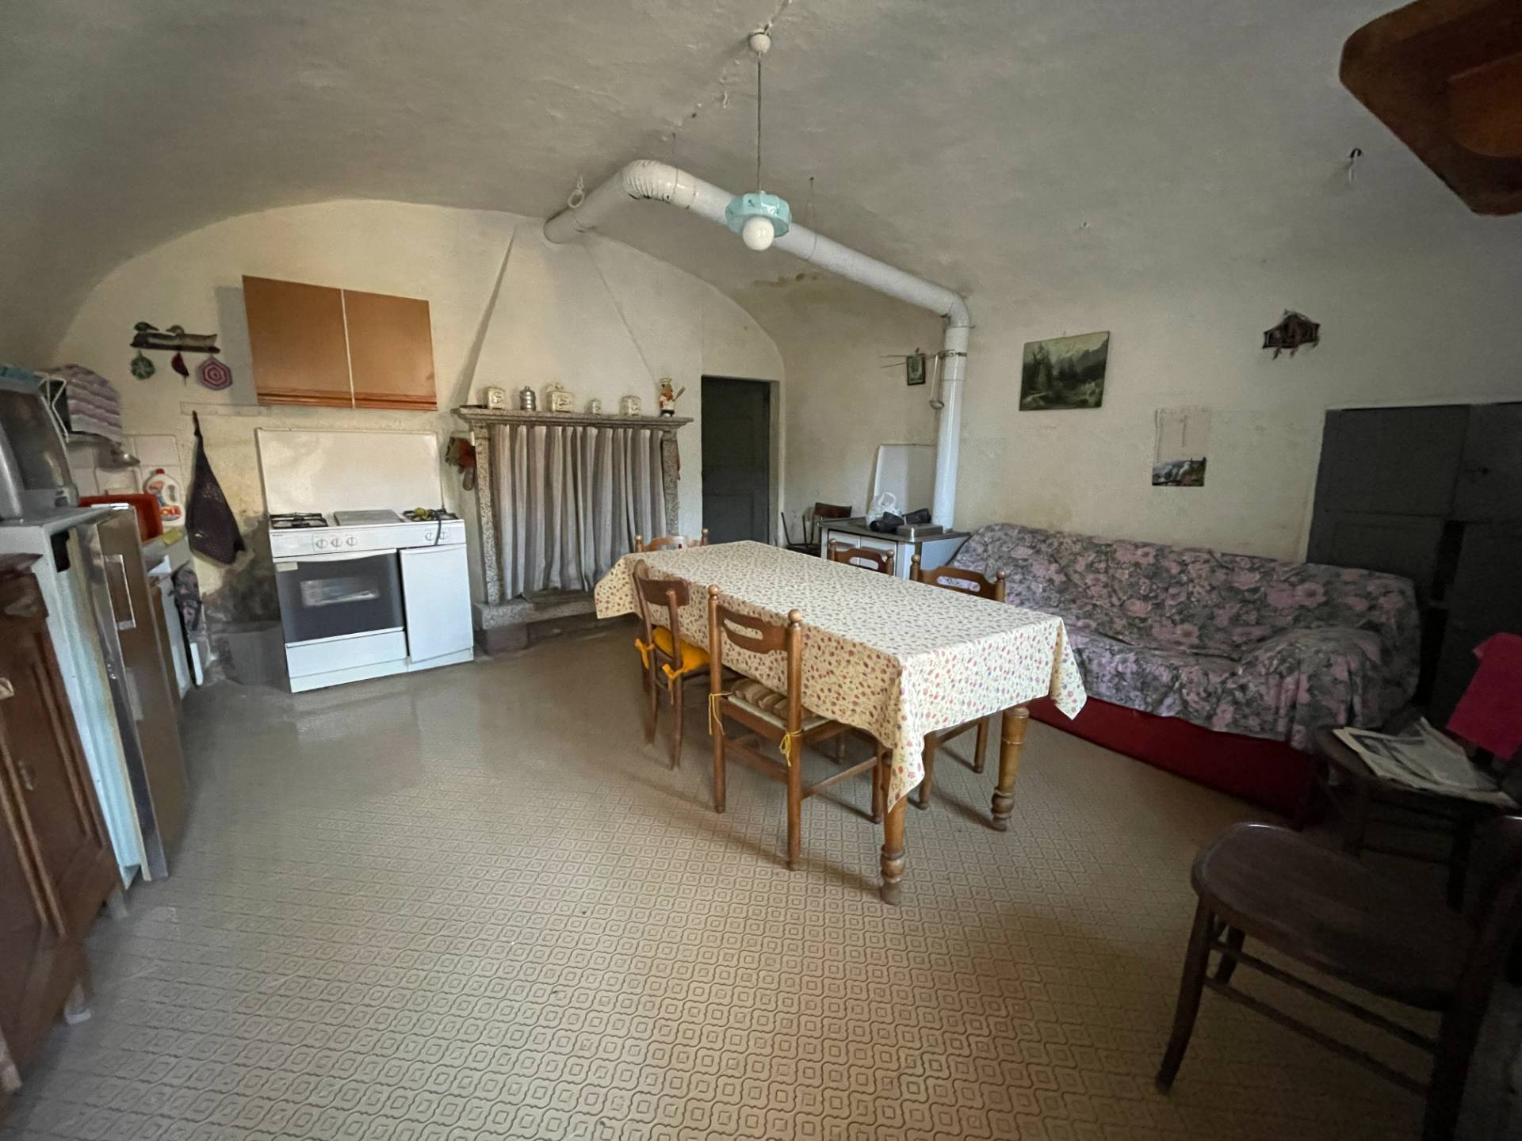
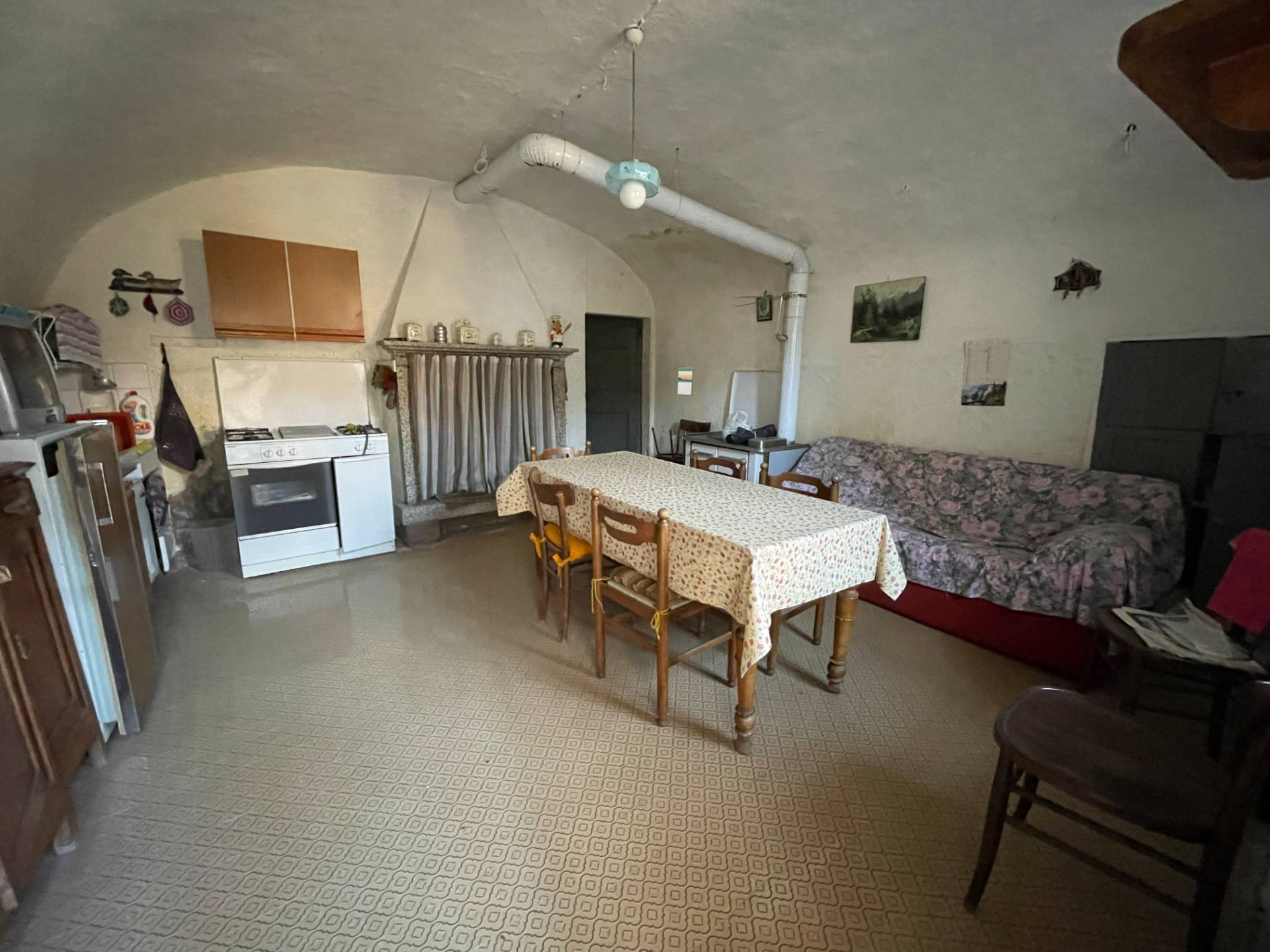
+ calendar (685, 381)
